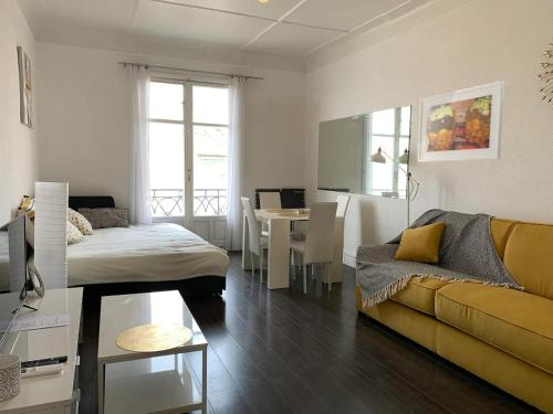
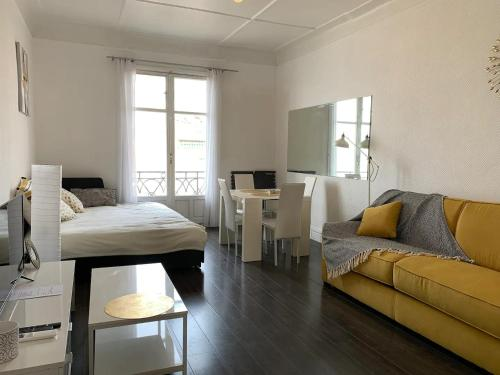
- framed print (456, 126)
